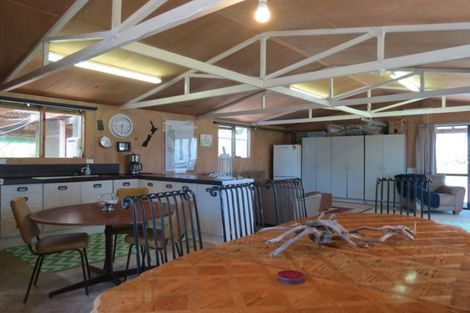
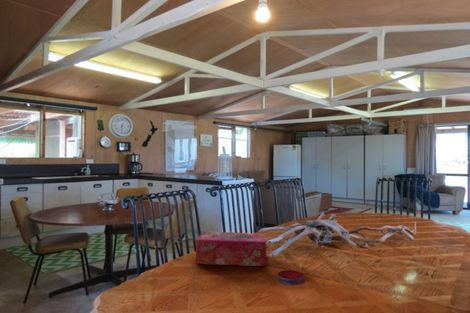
+ tissue box (232, 247)
